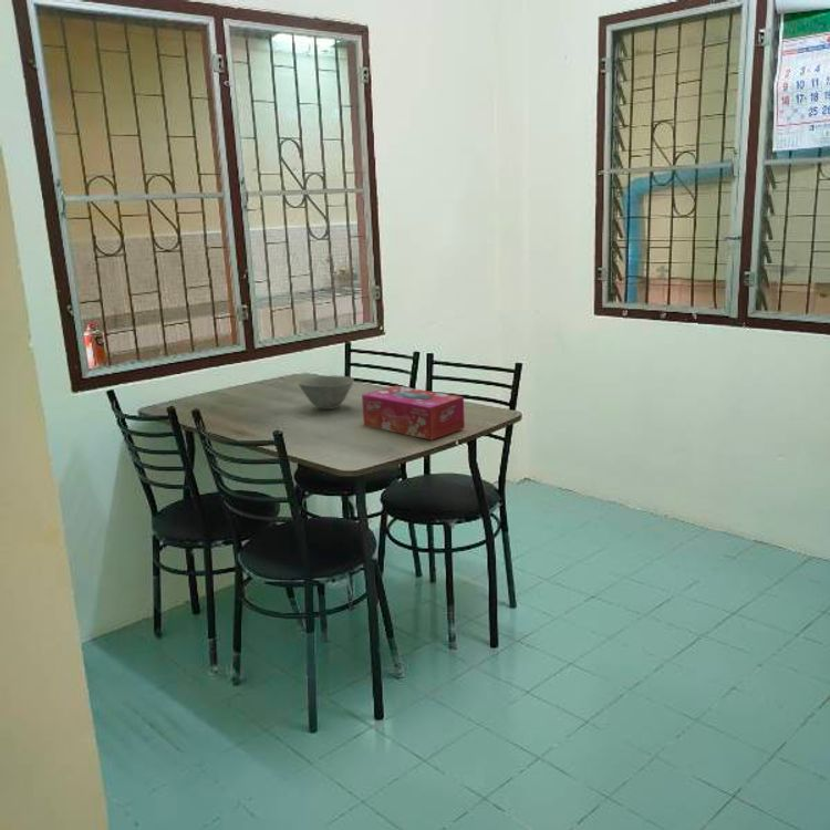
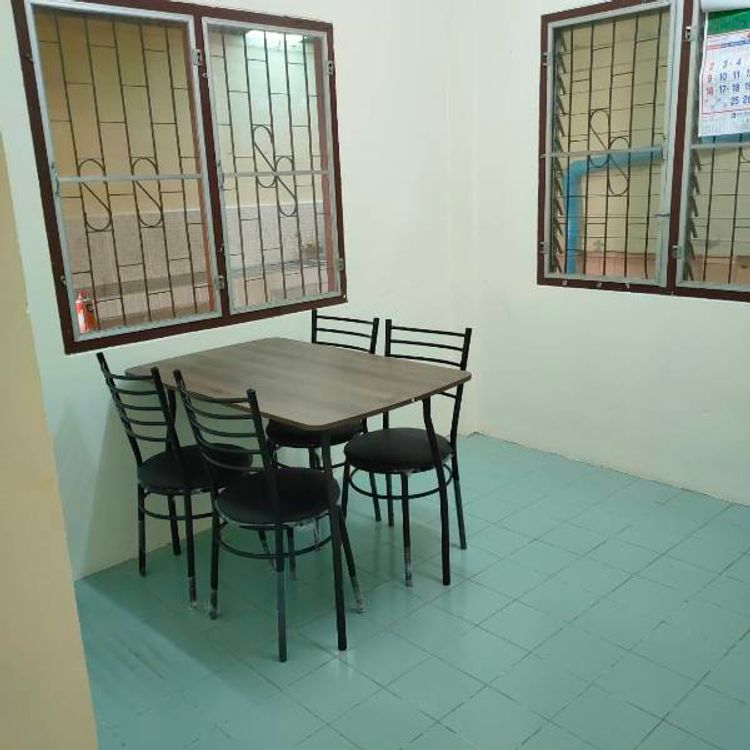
- bowl (326, 394)
- tissue box (412, 411)
